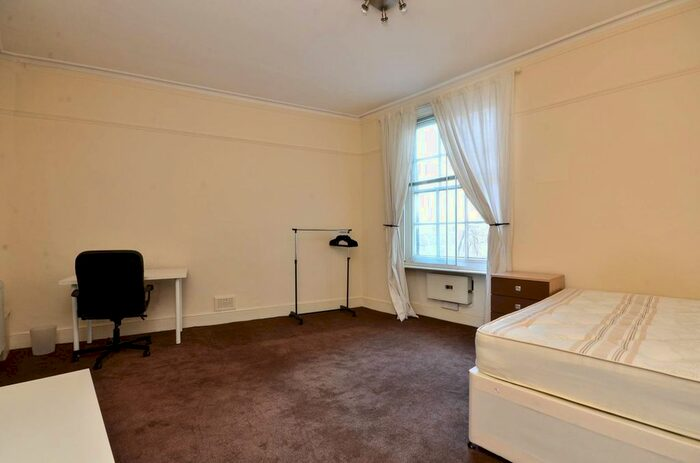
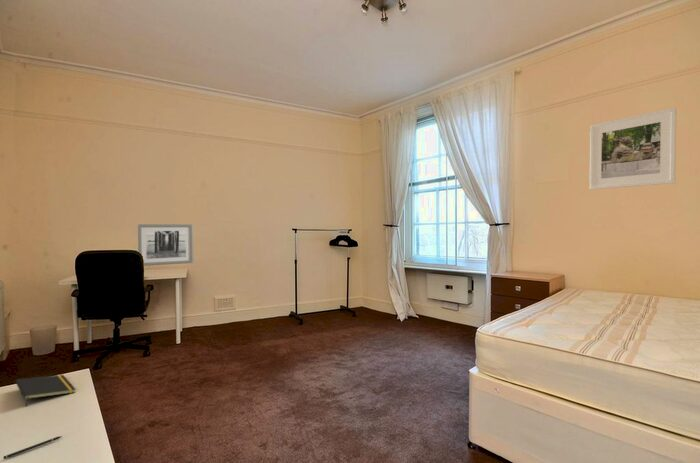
+ wall art (166, 244)
+ pen (34, 446)
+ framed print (629, 152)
+ notepad (45, 385)
